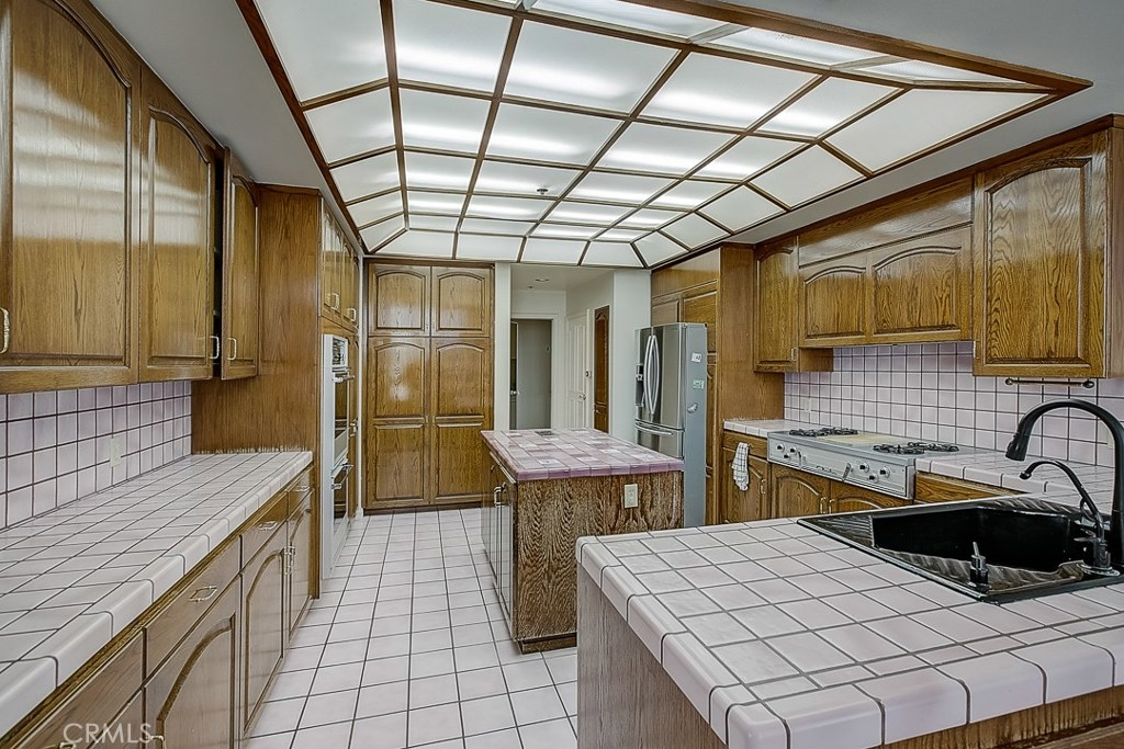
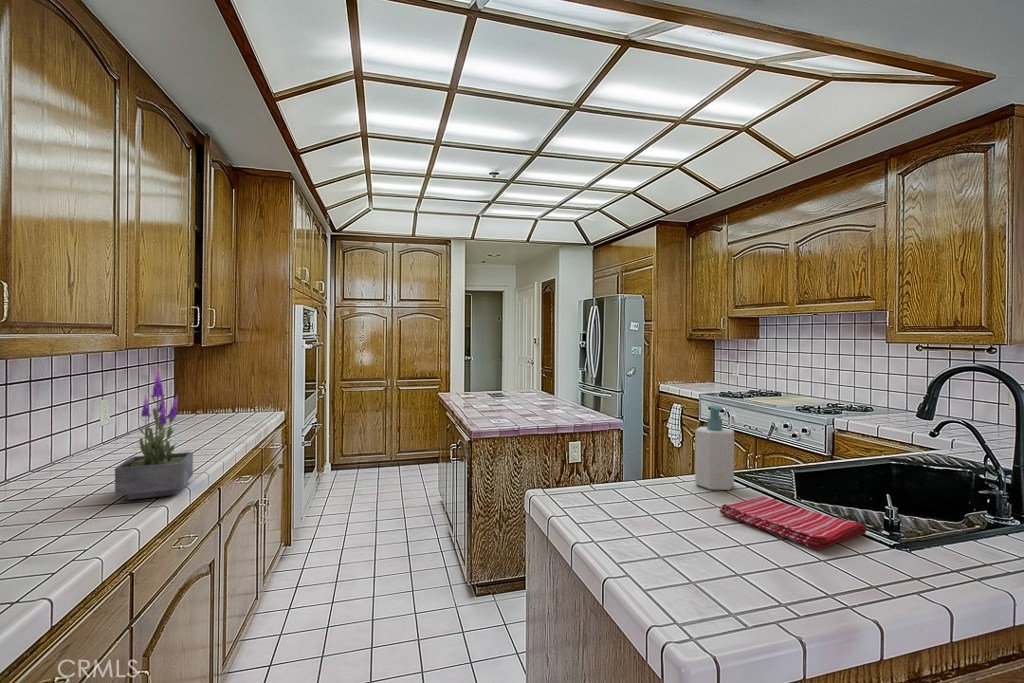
+ potted plant (156, 429)
+ soap bottle (714, 445)
+ dish towel (789, 518)
